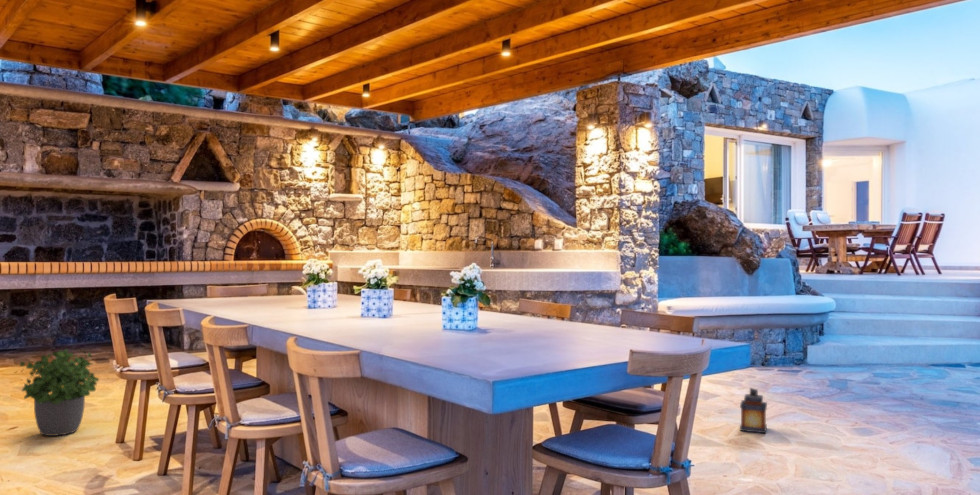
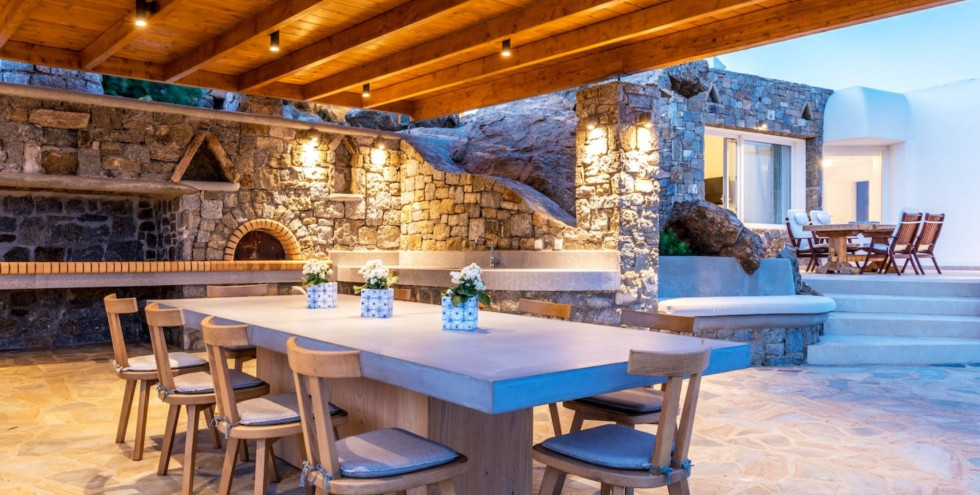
- potted plant (62, 390)
- lantern (753, 409)
